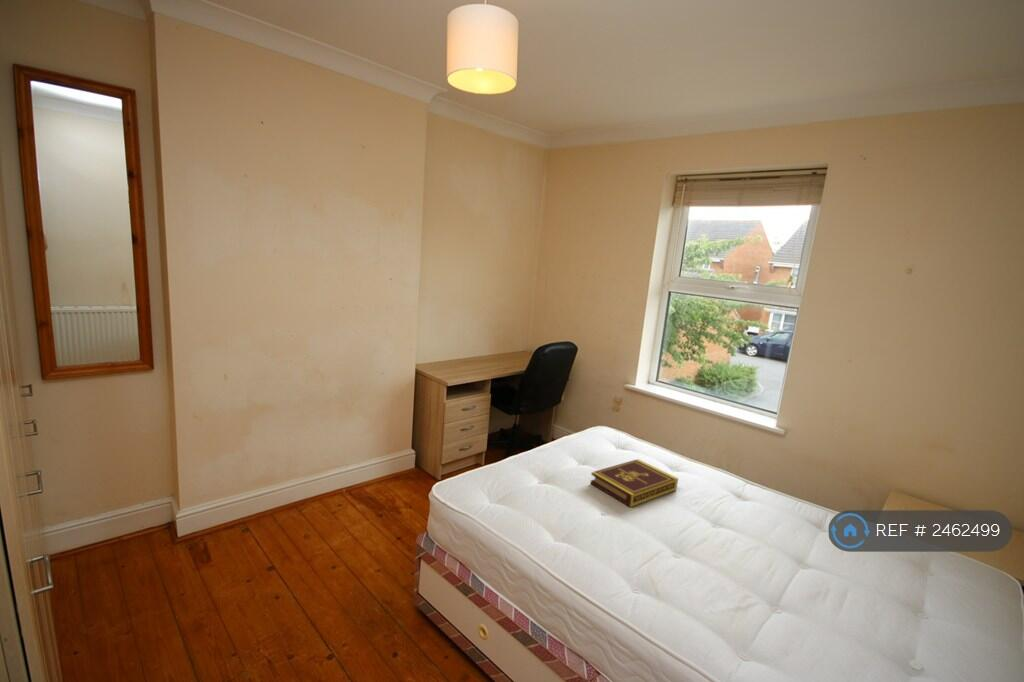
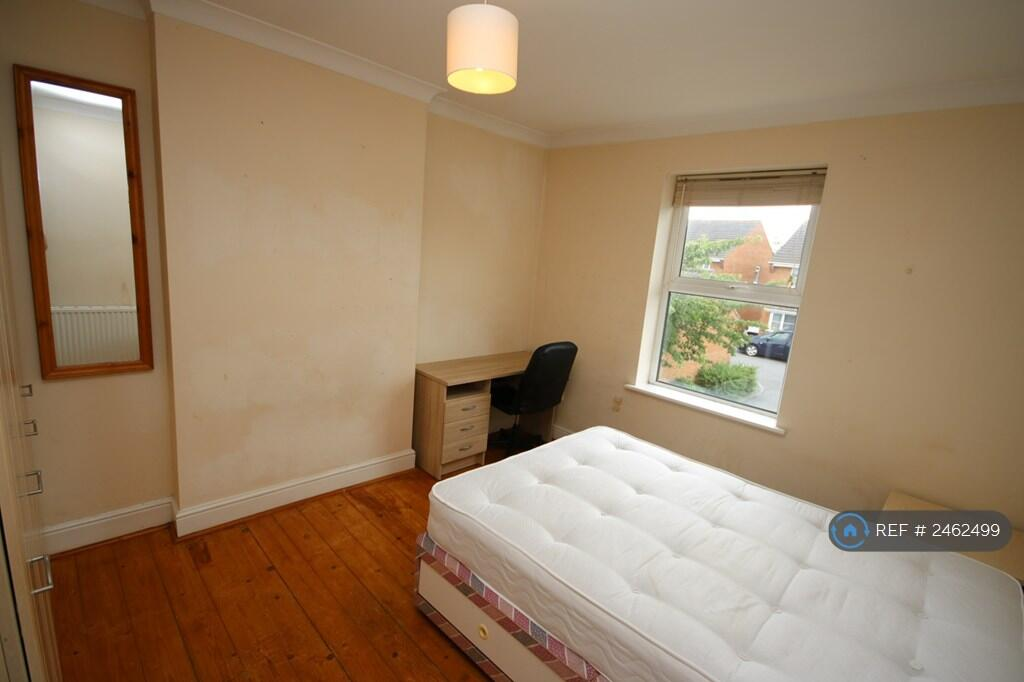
- book (634, 481)
